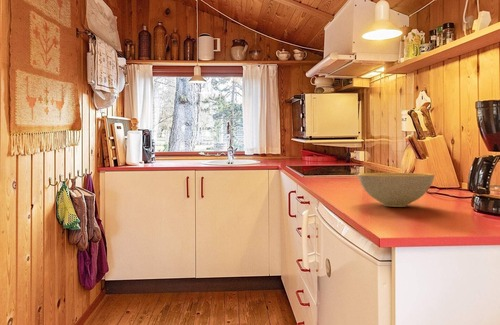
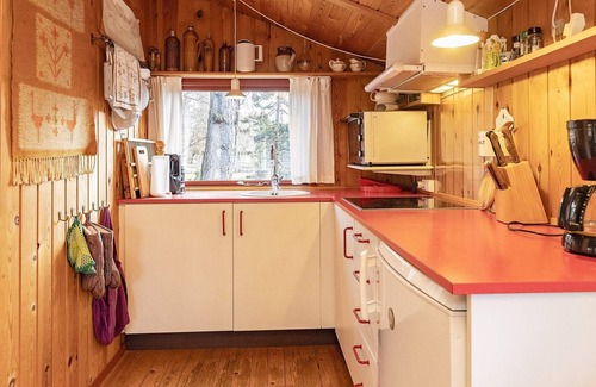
- bowl (395, 189)
